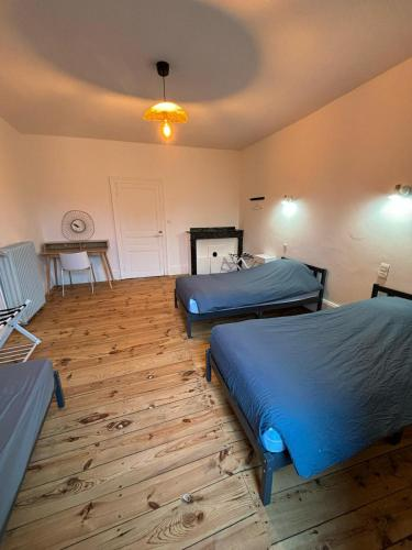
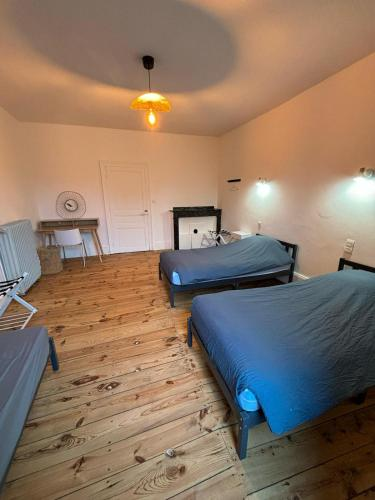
+ laundry hamper (48, 258)
